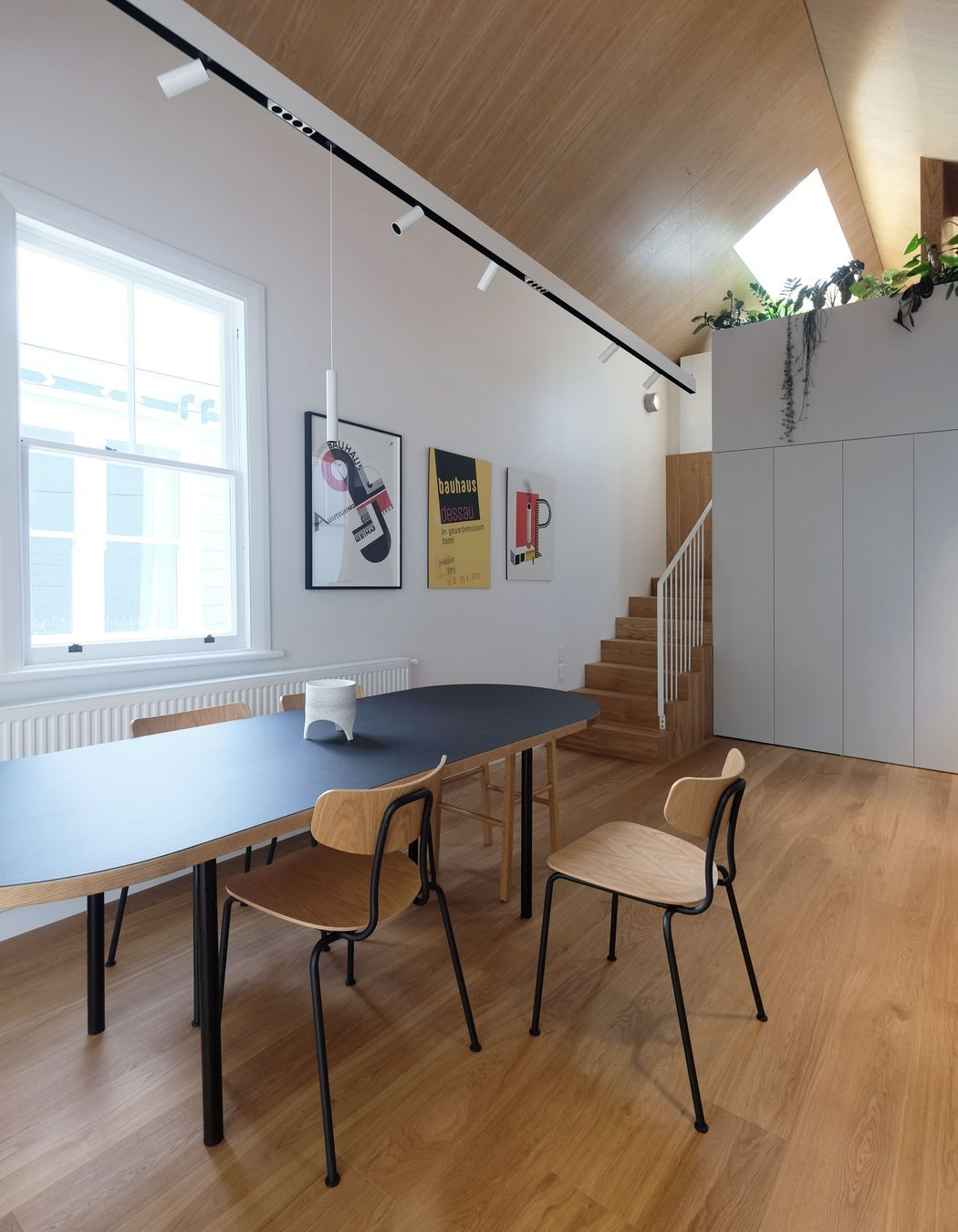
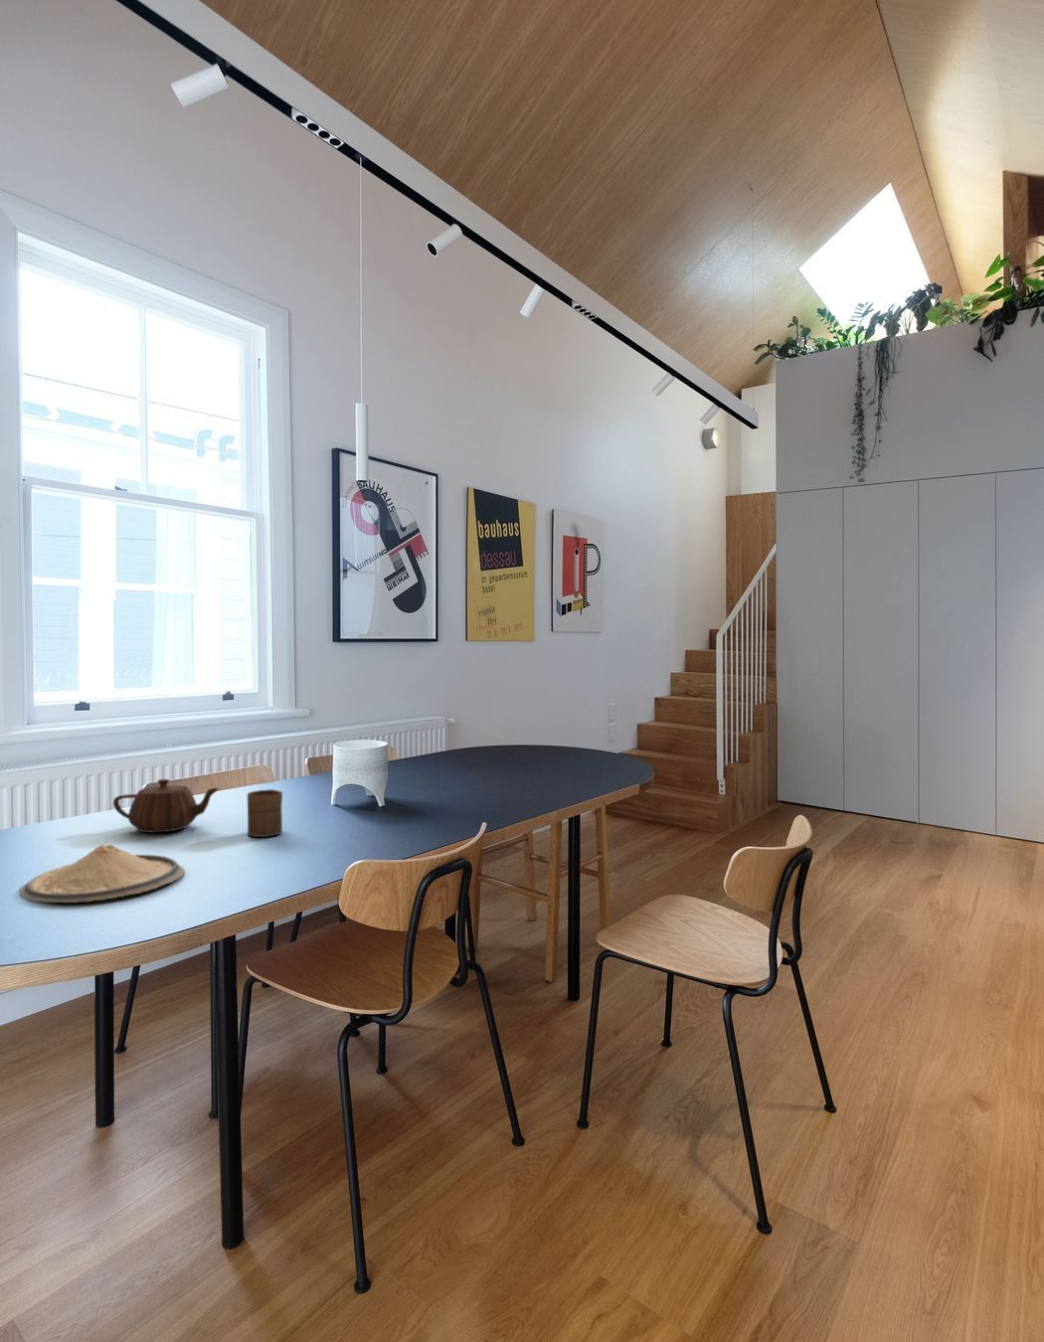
+ plate (107, 861)
+ cup (266, 813)
+ teapot (167, 803)
